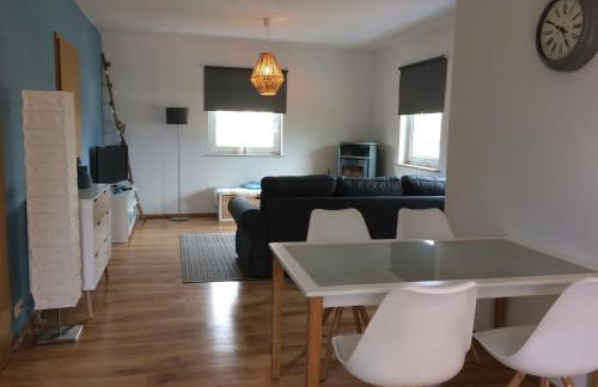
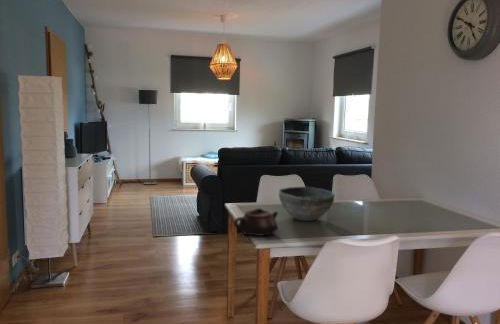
+ bowl (306, 204)
+ teapot (256, 220)
